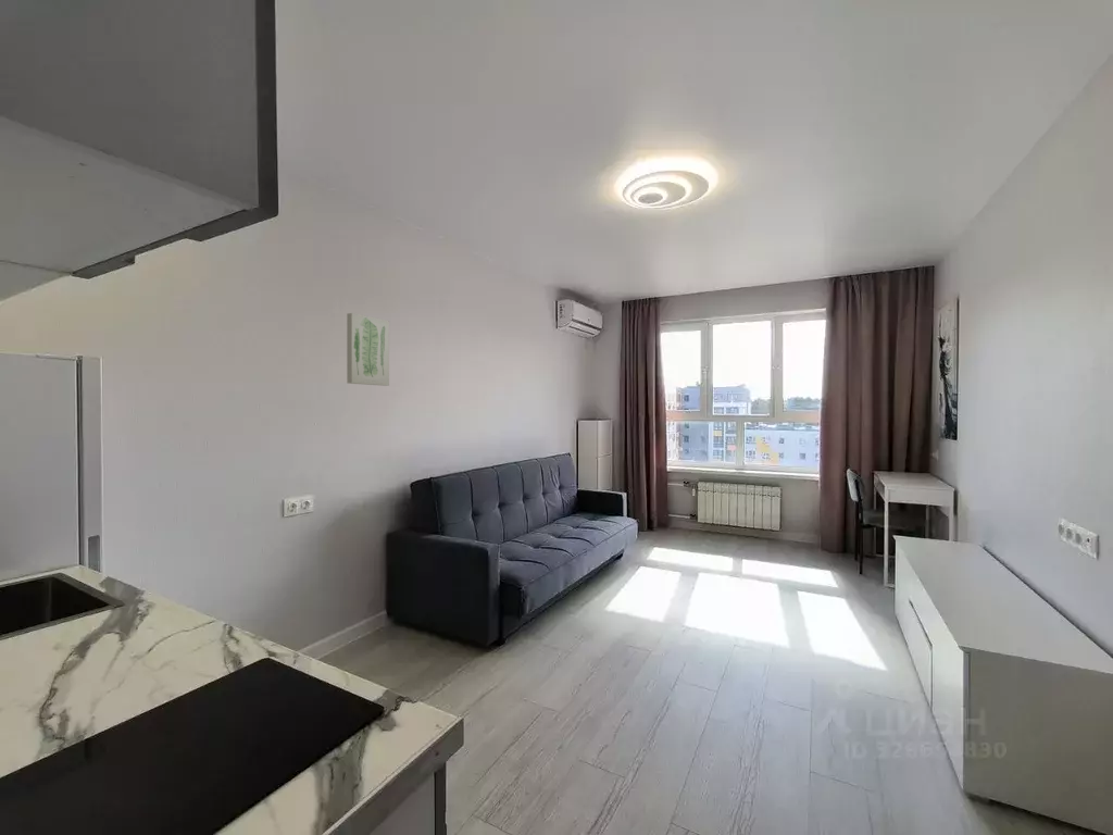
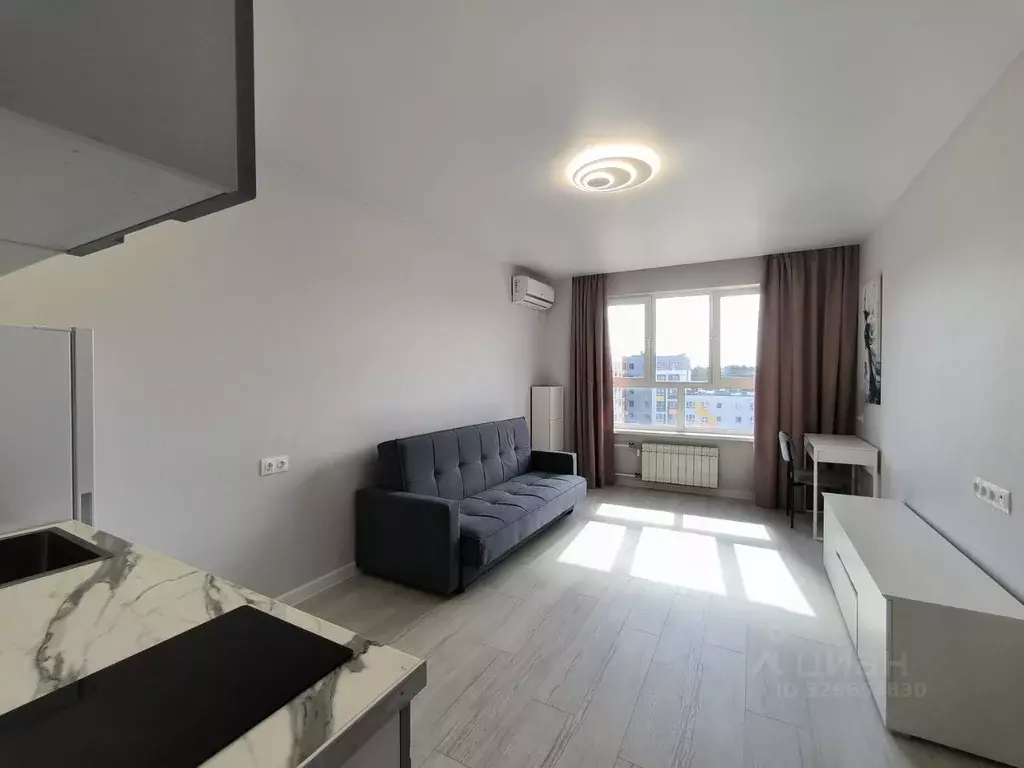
- wall art (368, 350)
